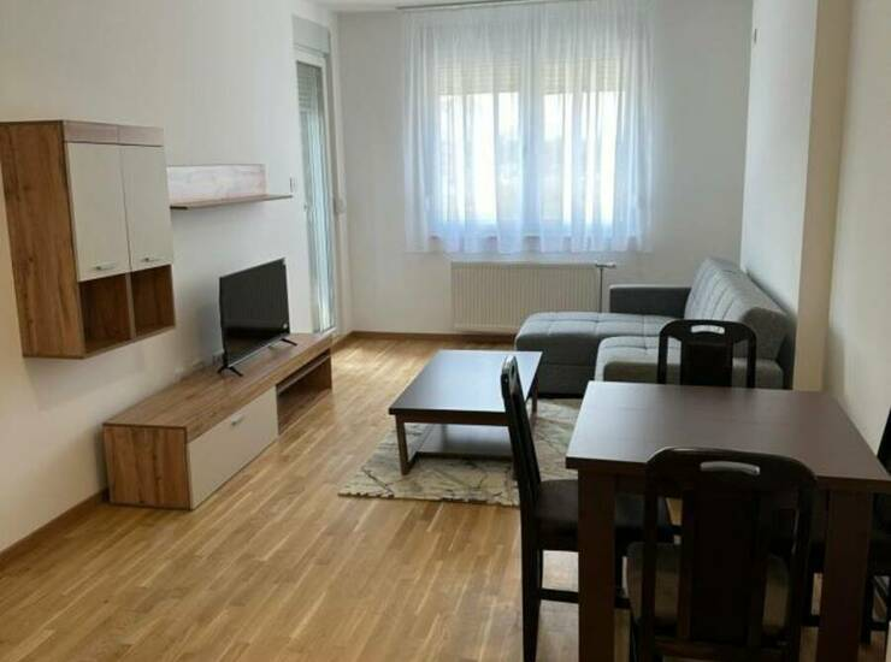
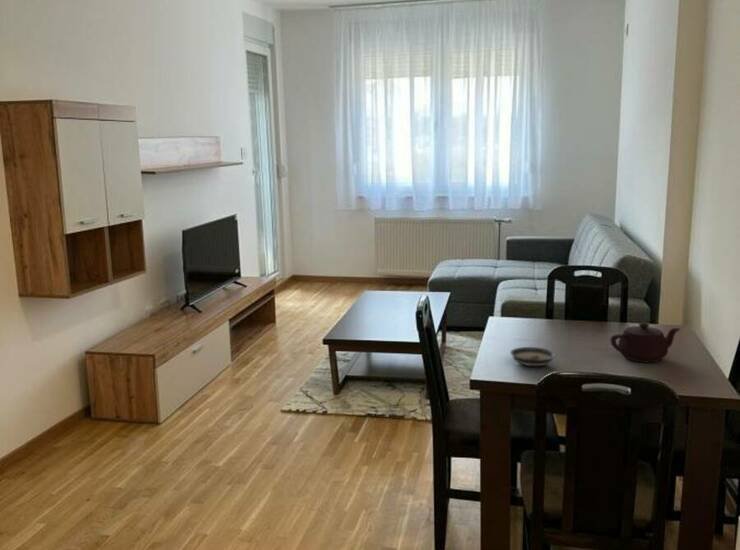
+ teapot (645, 340)
+ saucer (532, 358)
